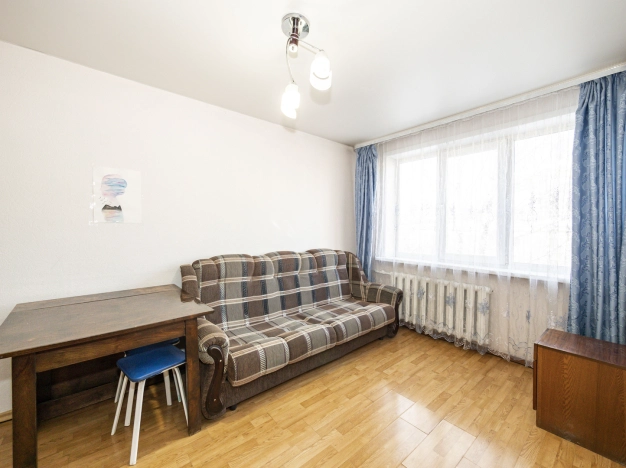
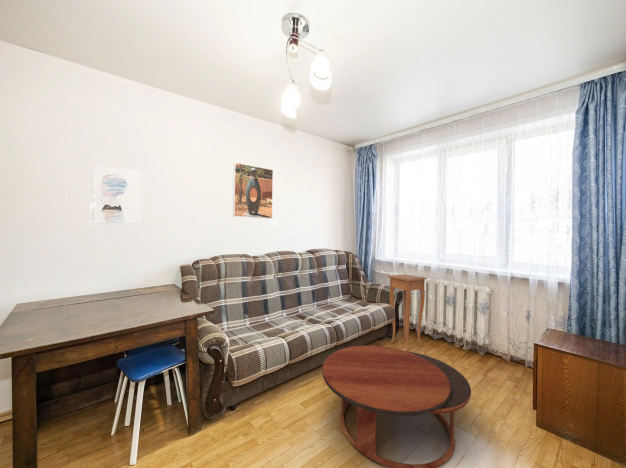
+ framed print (253, 191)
+ coffee table (392, 396)
+ side table (406, 310)
